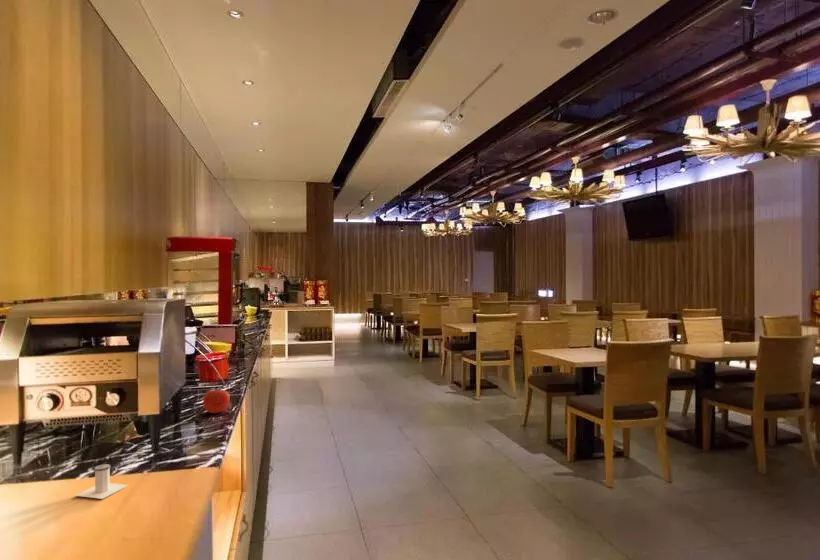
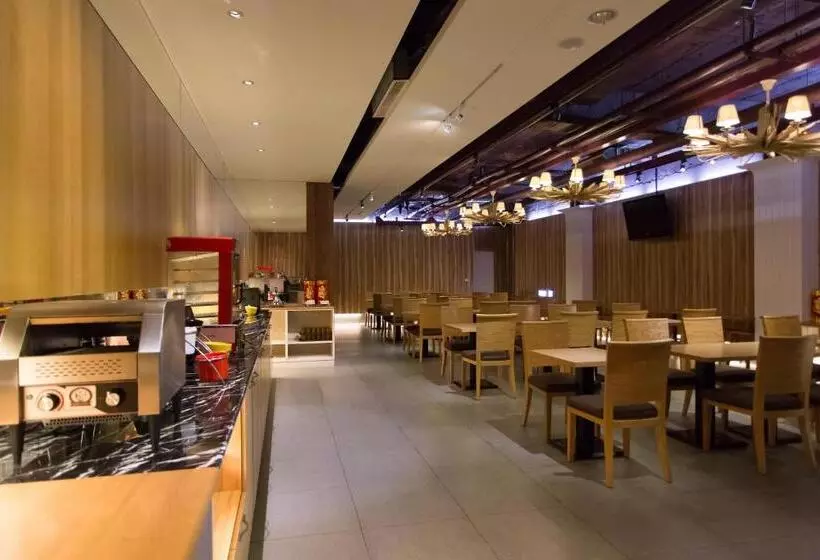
- salt shaker (102, 478)
- apple (216, 399)
